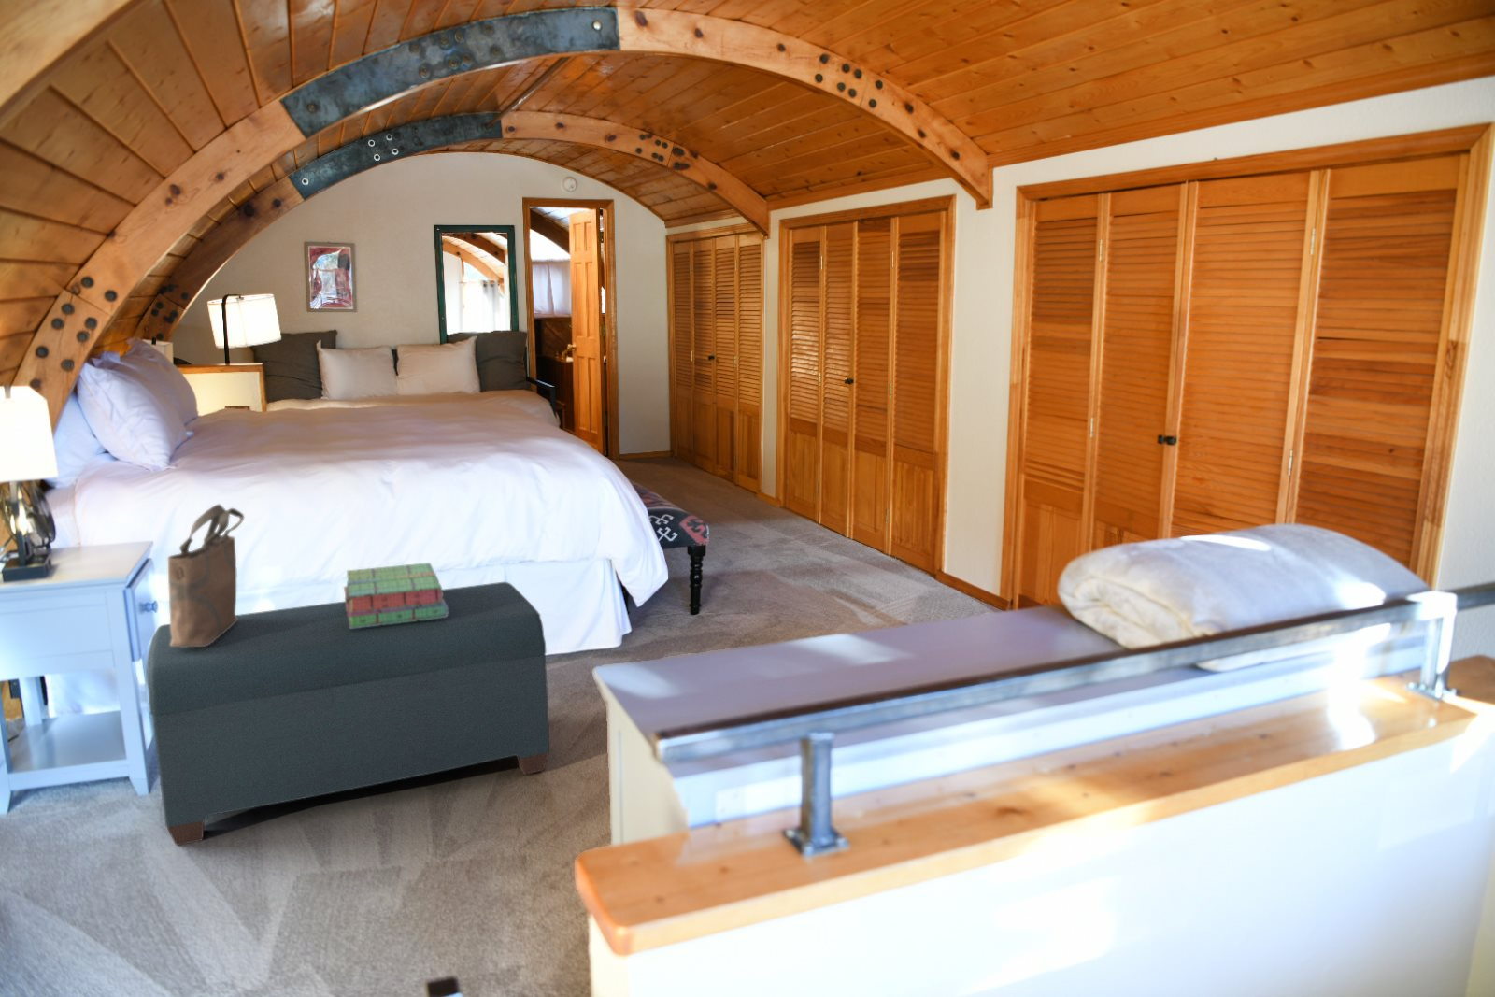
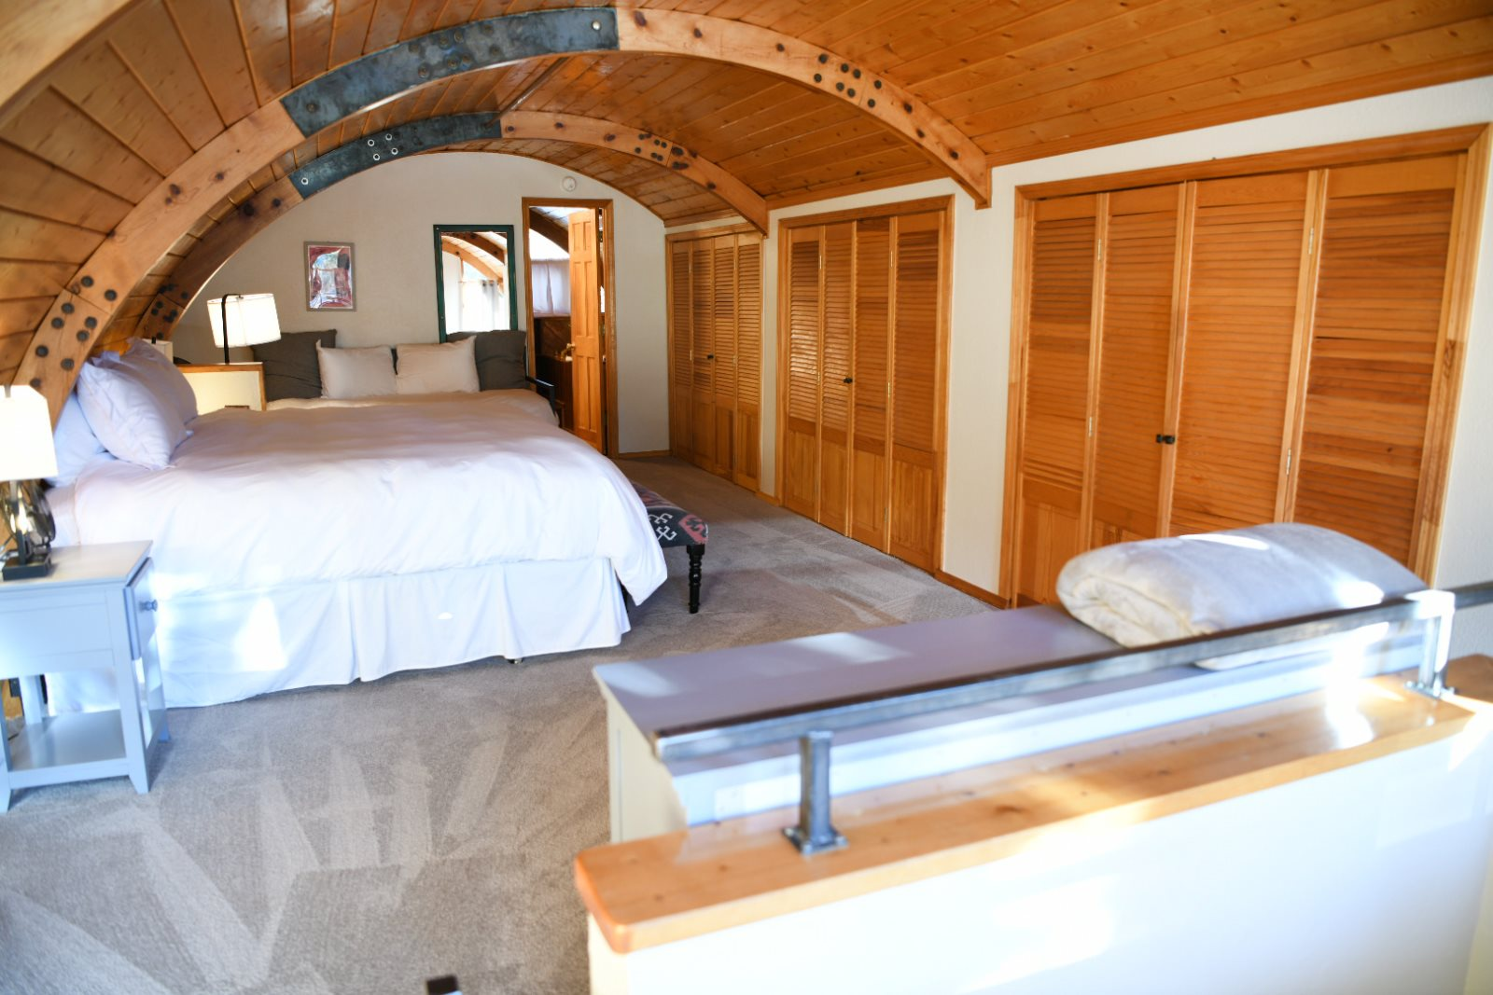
- tote bag (210, 567)
- bench (357, 697)
- stack of books (394, 592)
